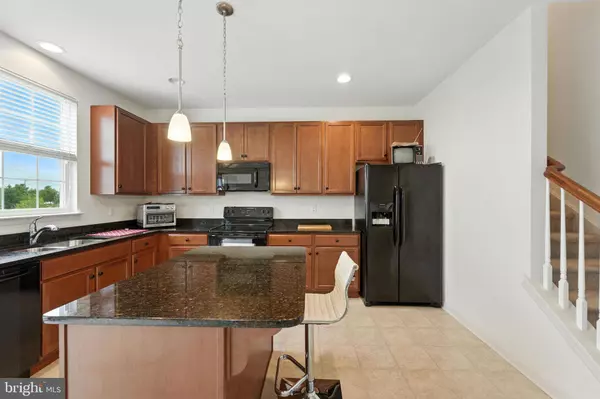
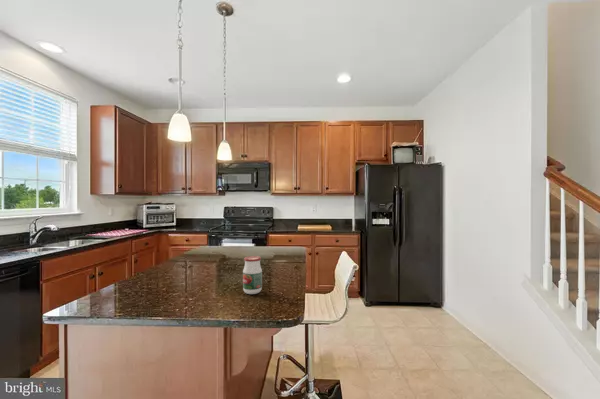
+ jar (252, 274)
